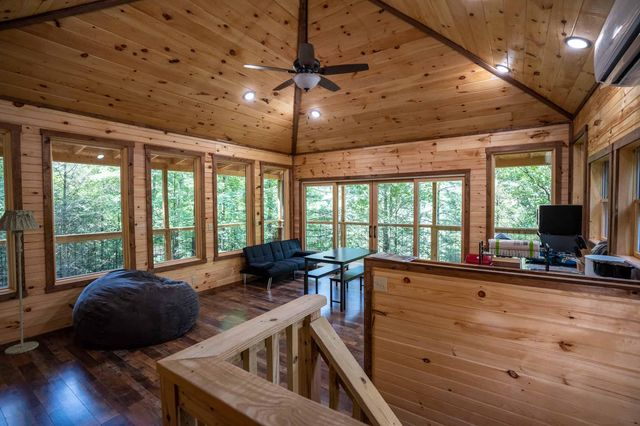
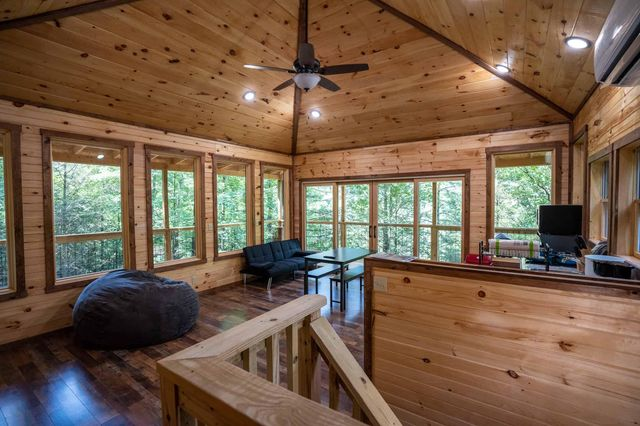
- floor lamp (19, 279)
